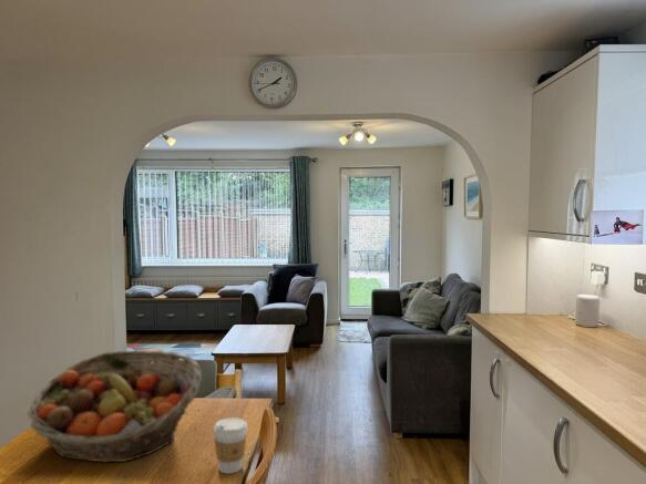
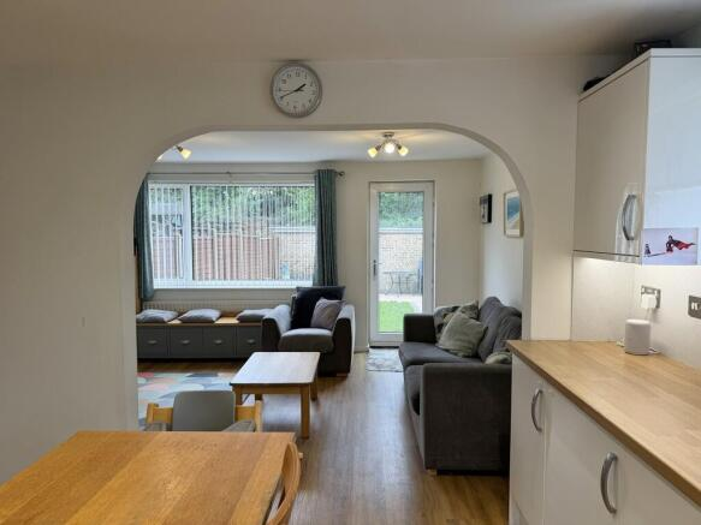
- coffee cup (230, 444)
- fruit basket (119, 401)
